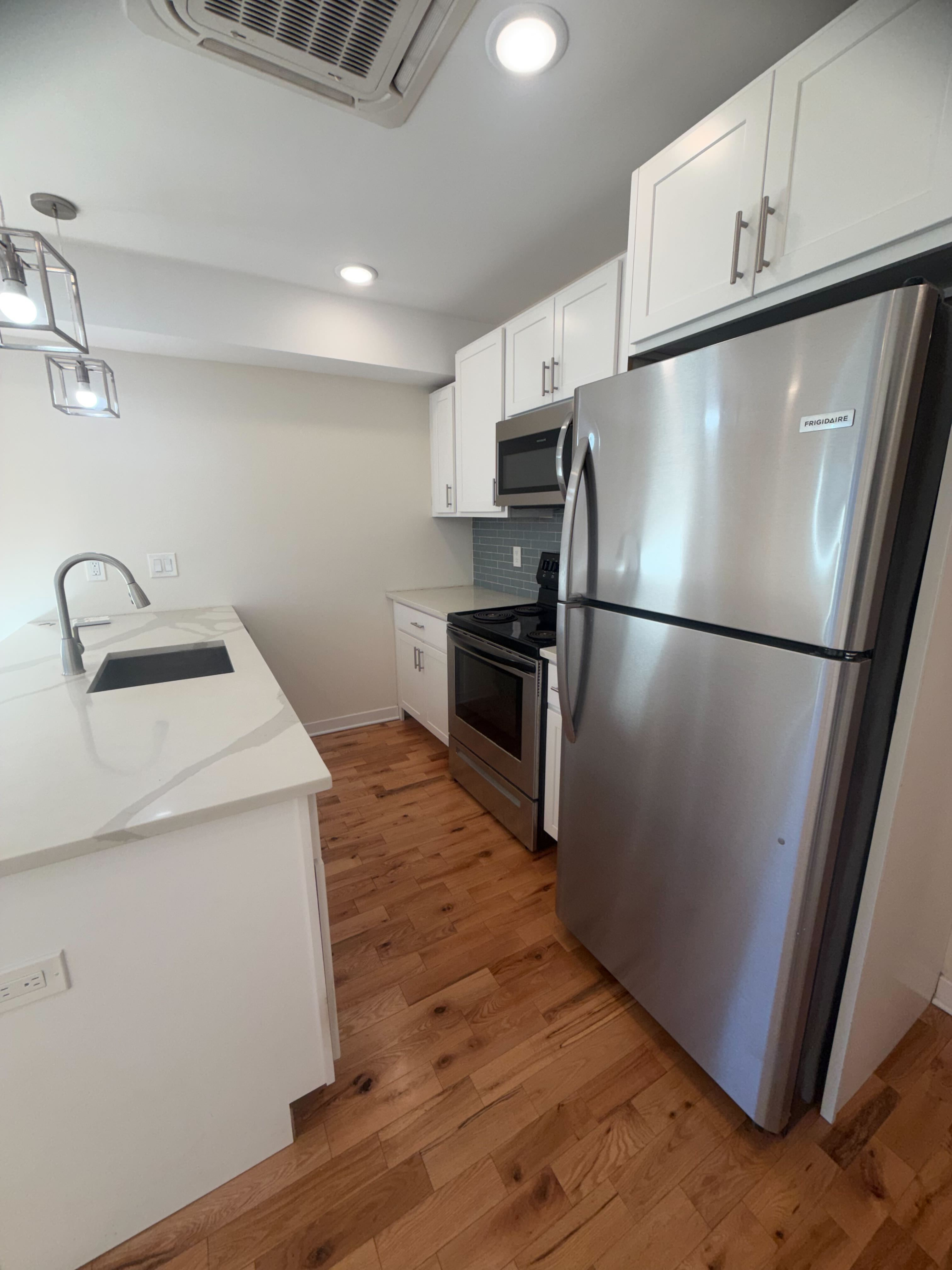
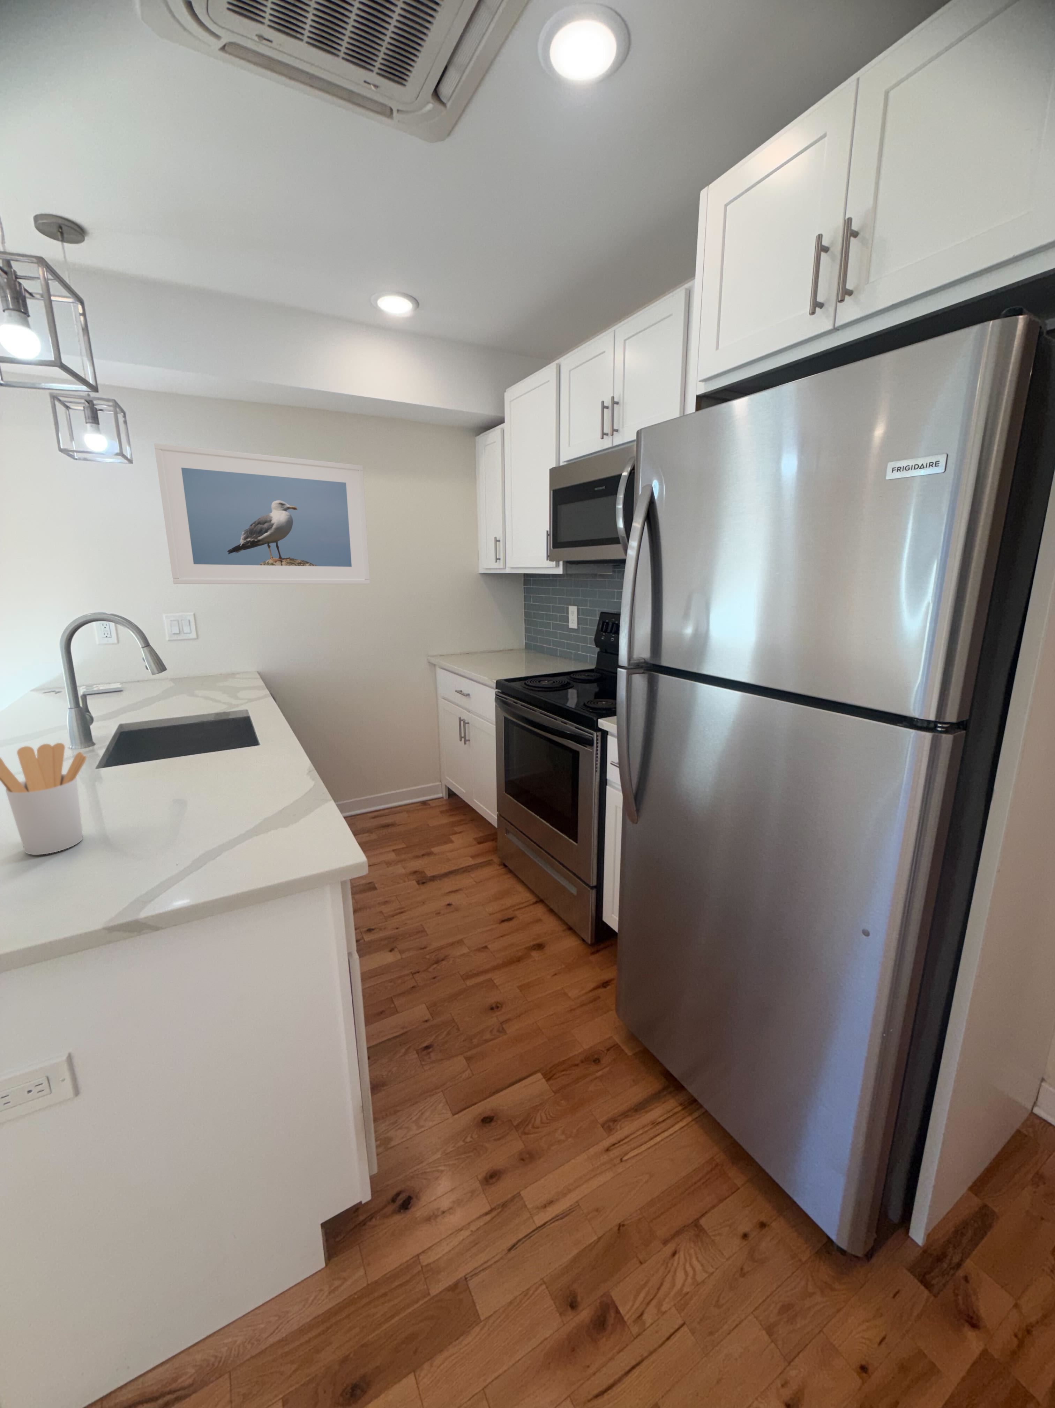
+ utensil holder (47, 795)
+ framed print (274, 521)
